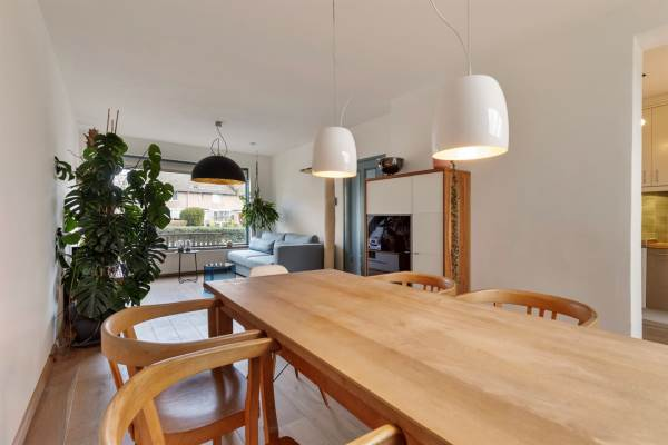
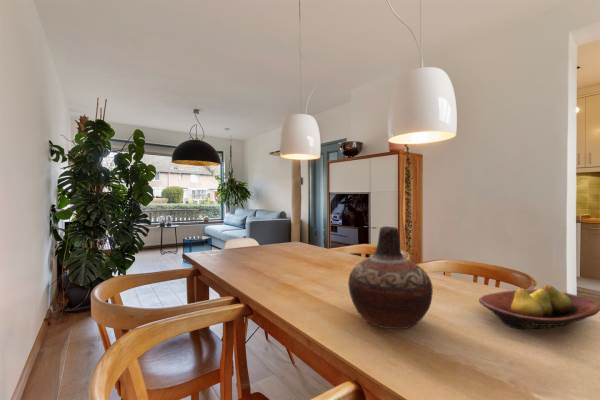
+ vase (388, 273)
+ fruit bowl (537, 303)
